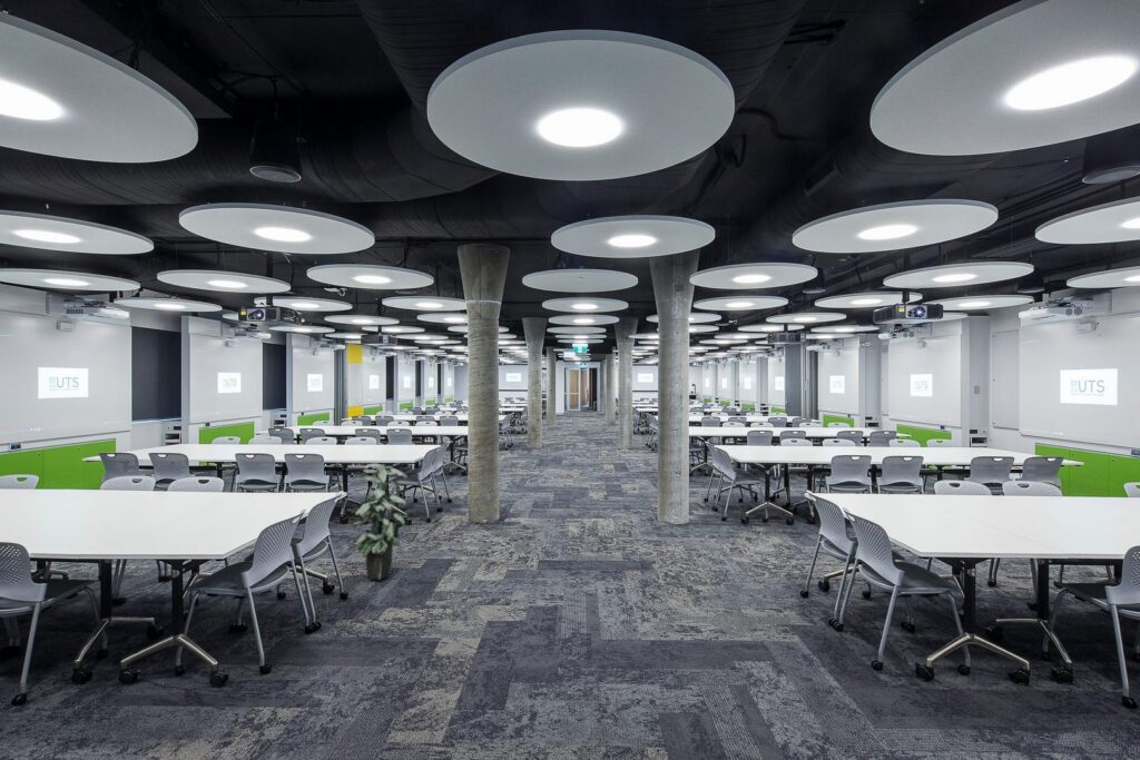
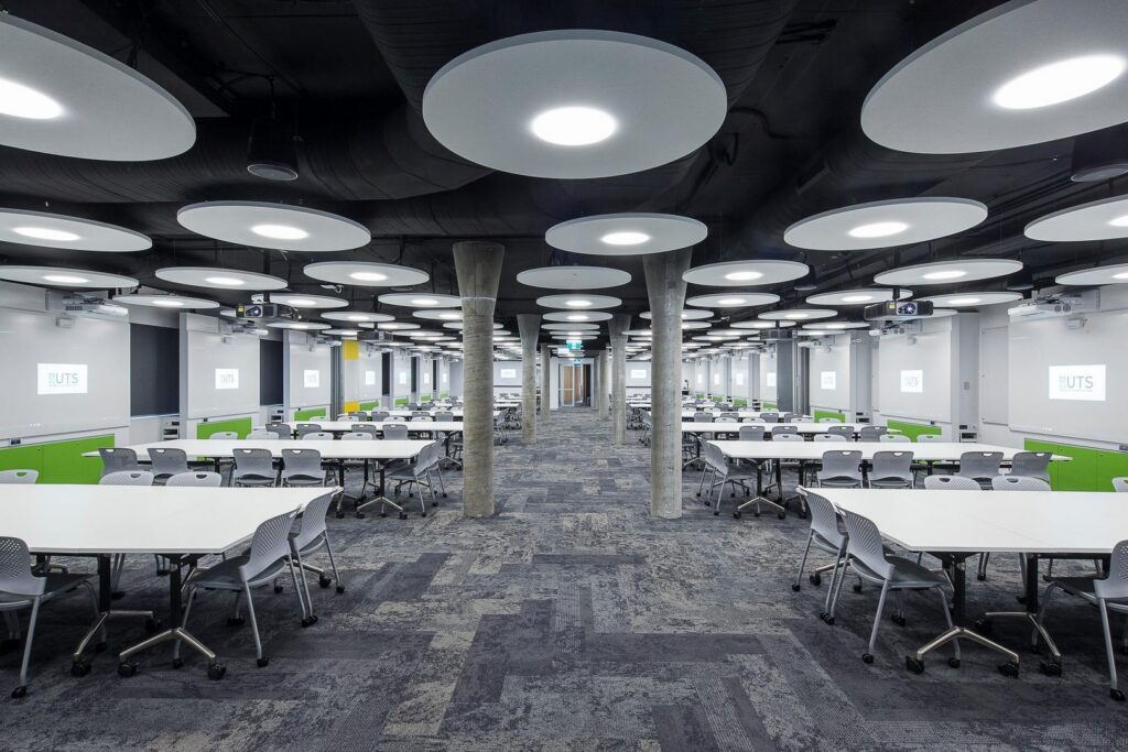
- indoor plant (379, 520)
